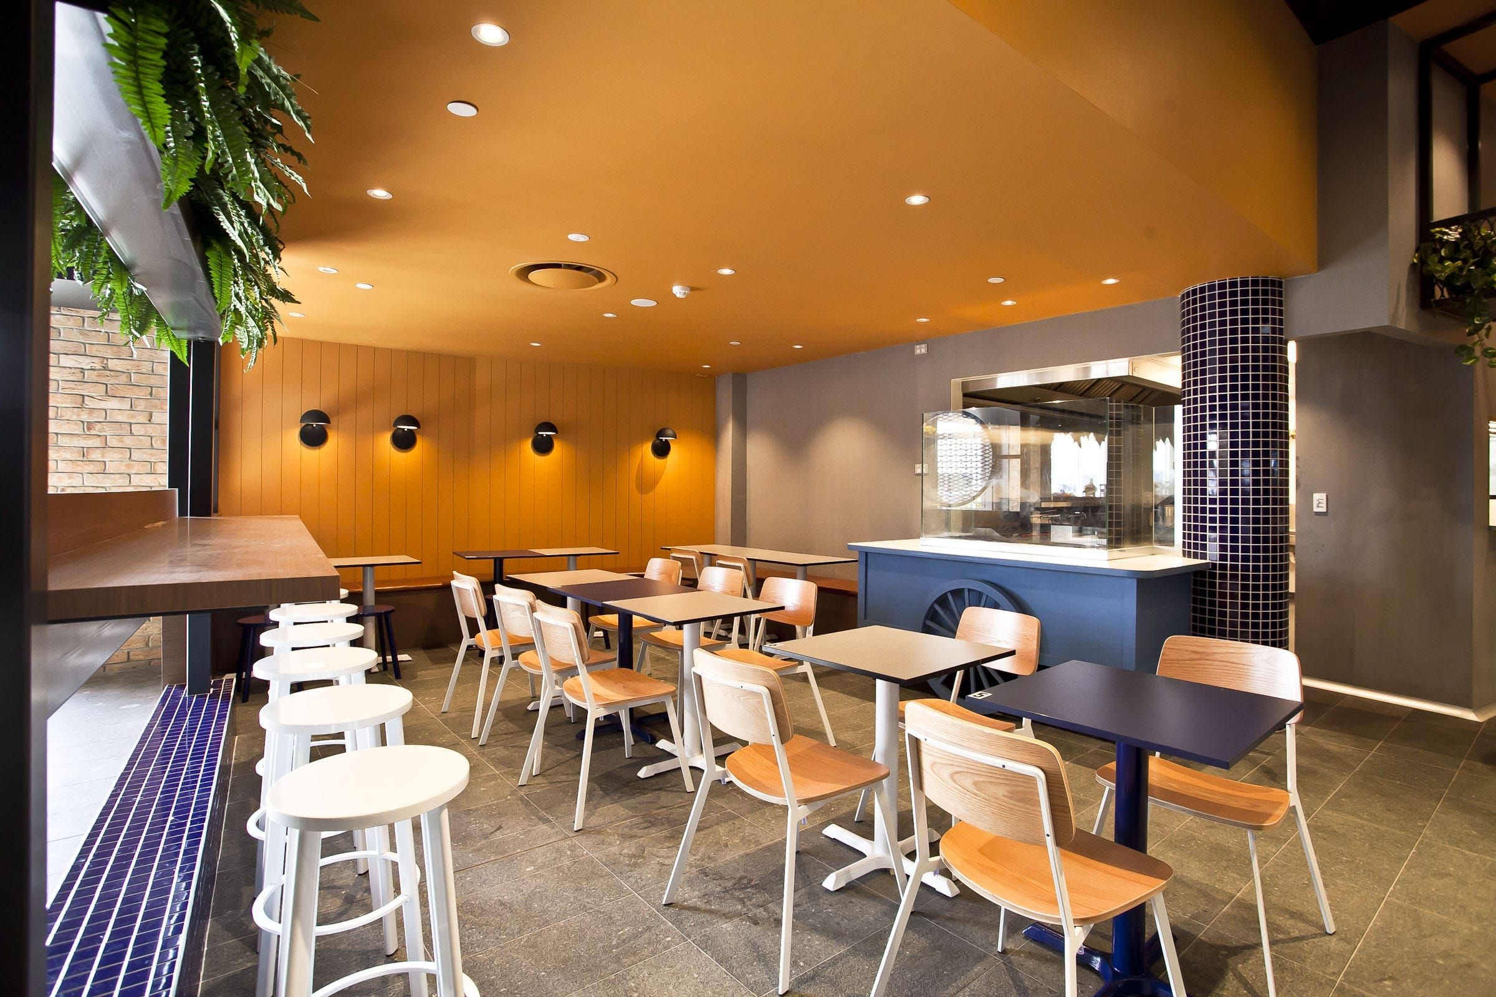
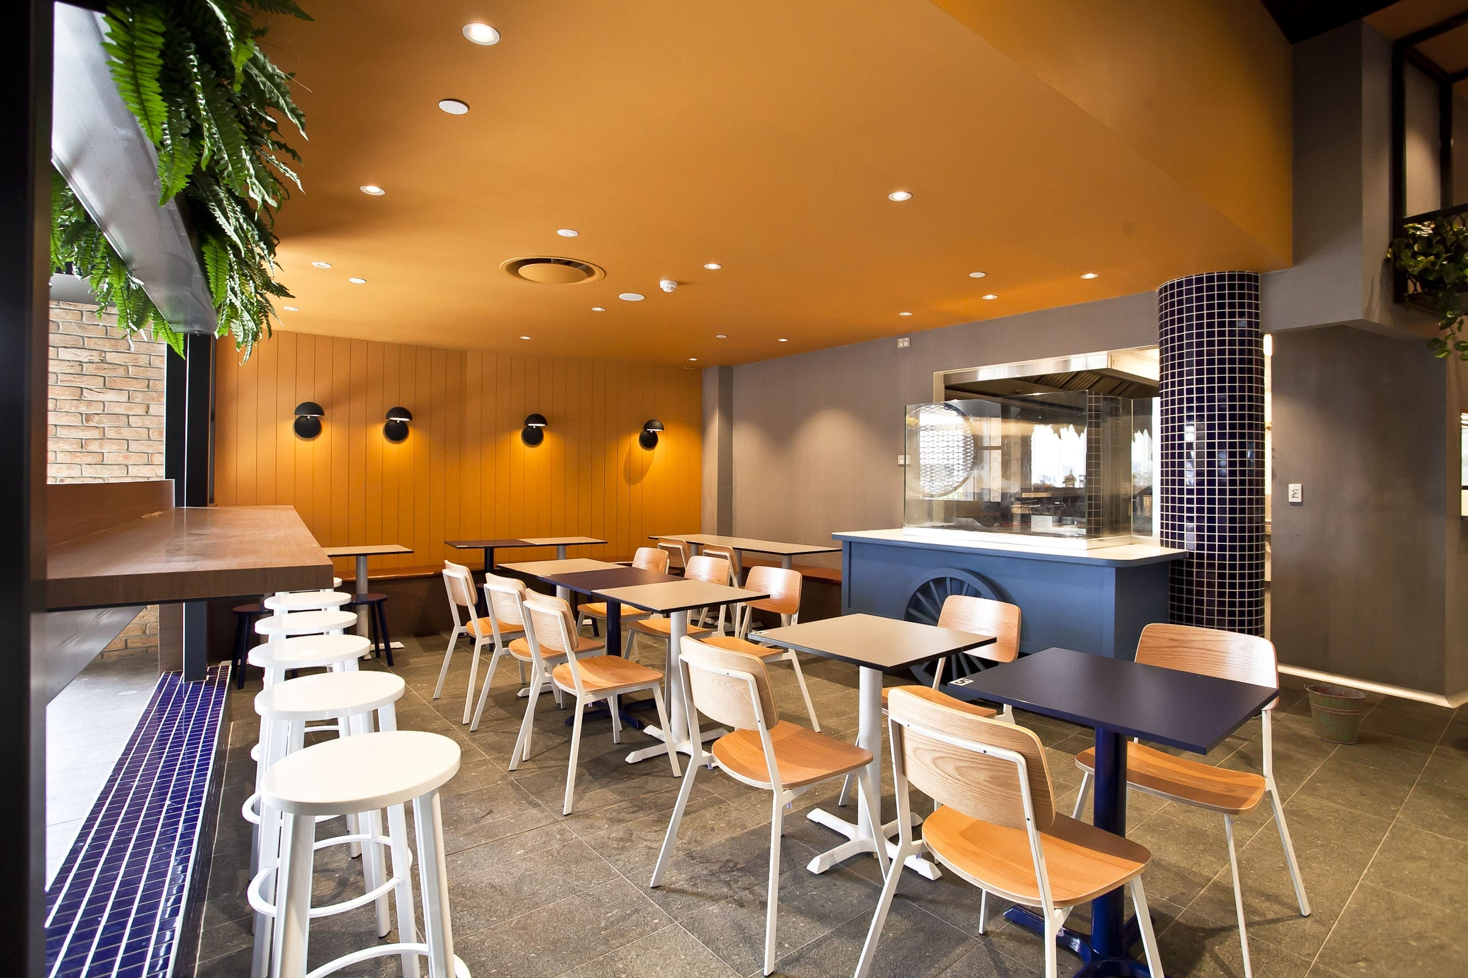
+ bucket (1336, 713)
